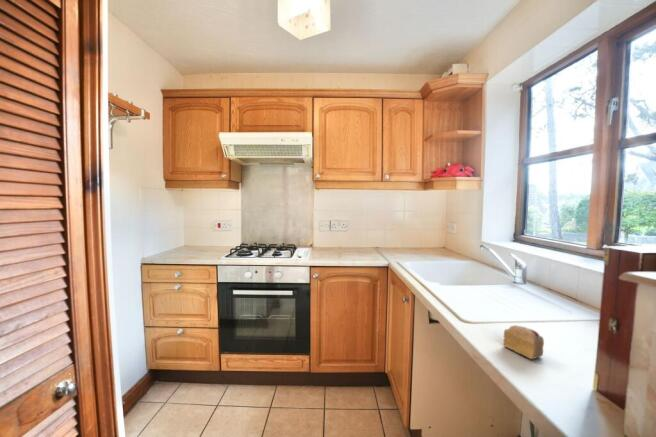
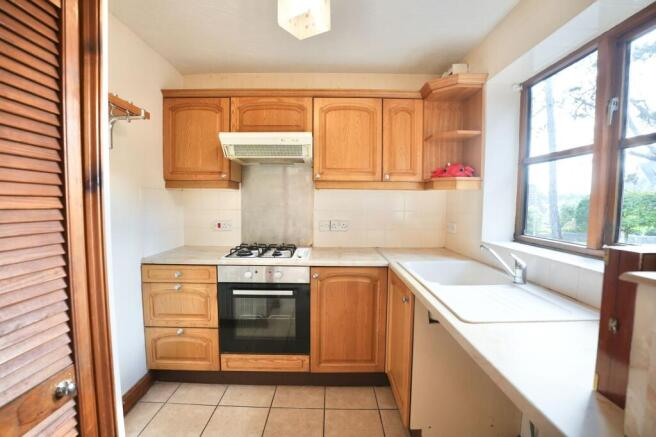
- cake slice (523, 339)
